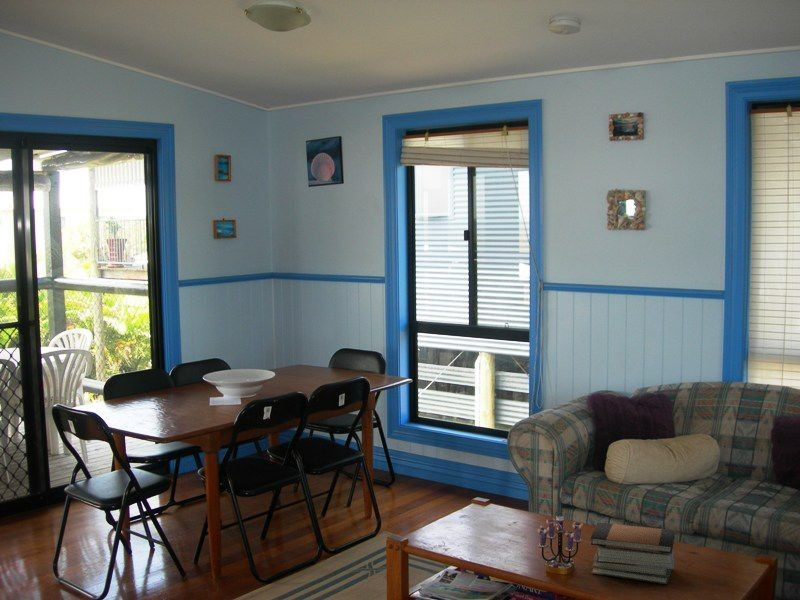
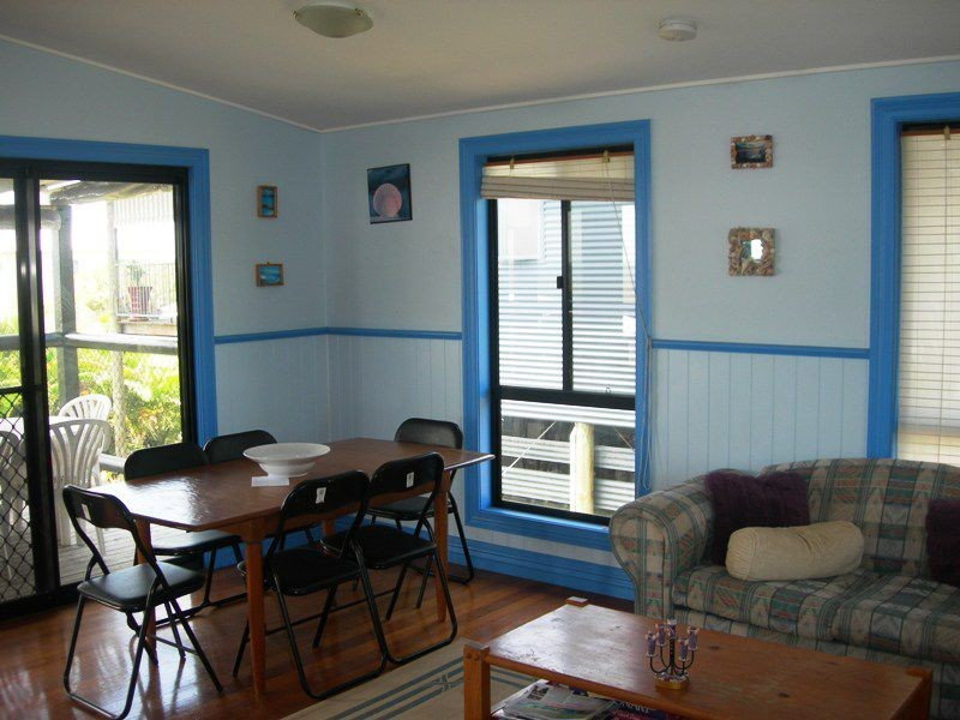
- book stack (633, 552)
